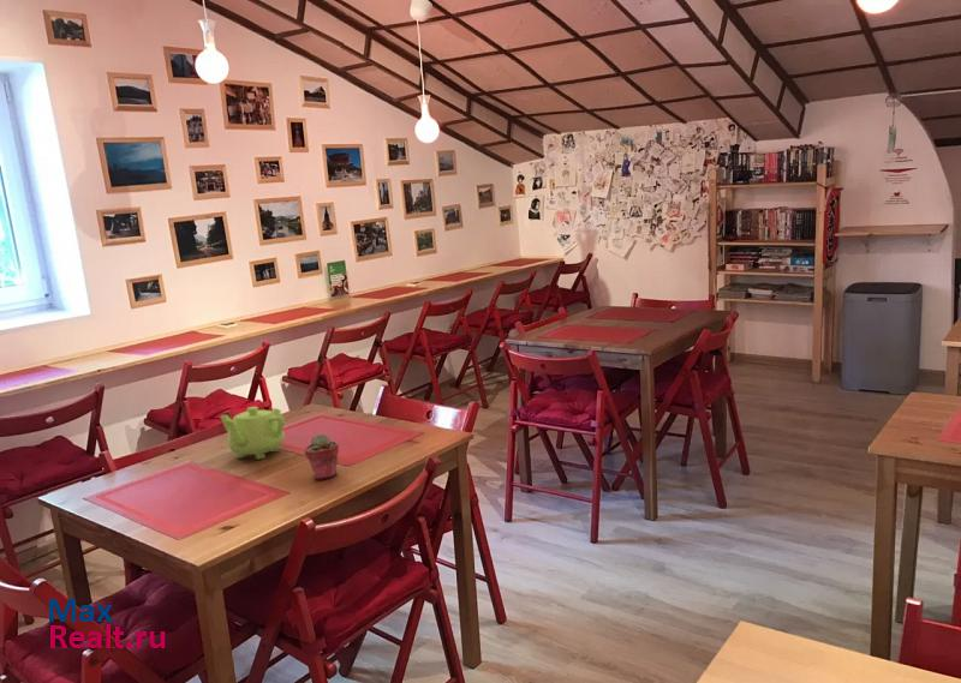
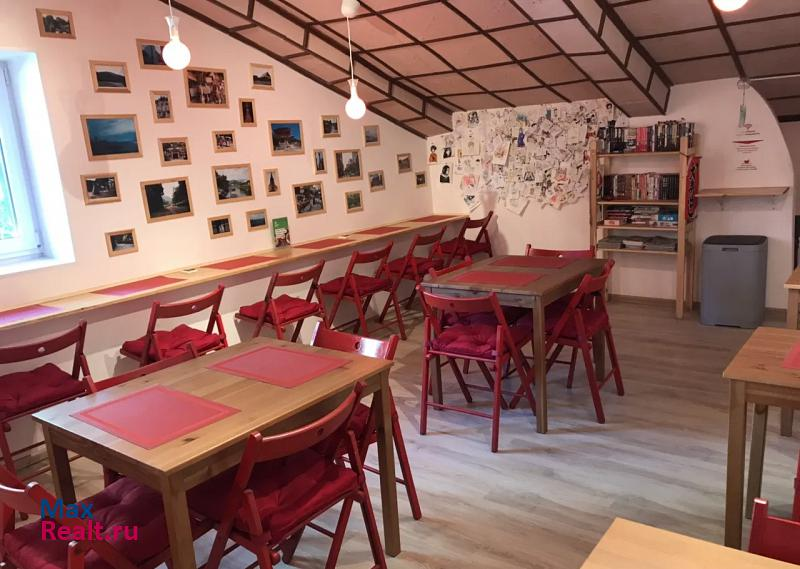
- teapot (255, 430)
- potted succulent (322, 454)
